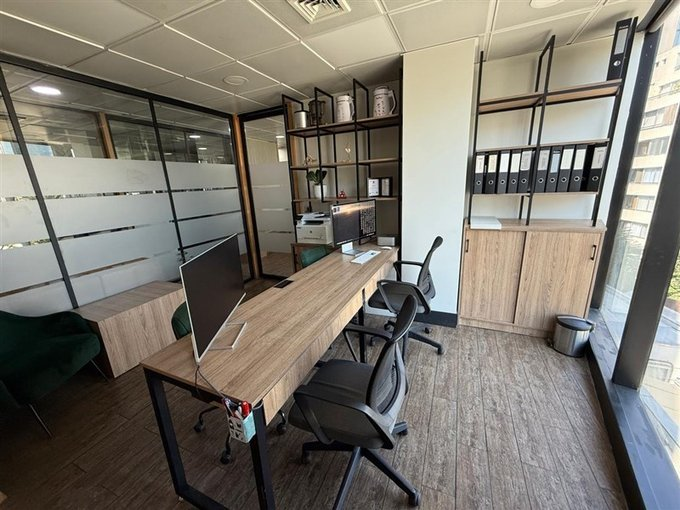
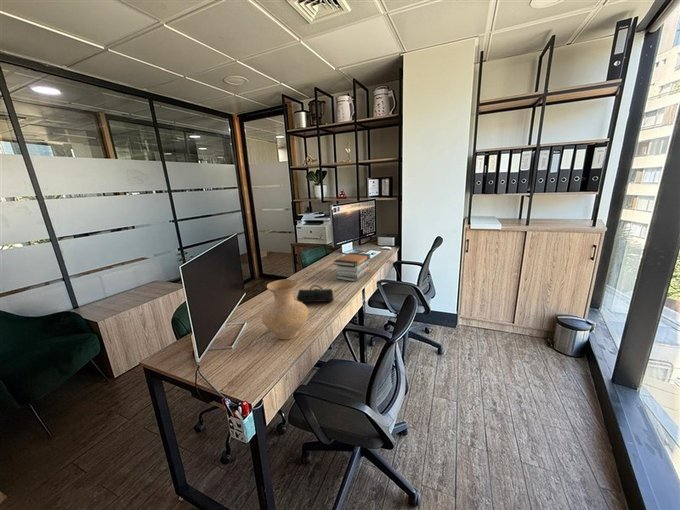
+ vase (285, 309)
+ pencil case (315, 295)
+ book stack (353, 266)
